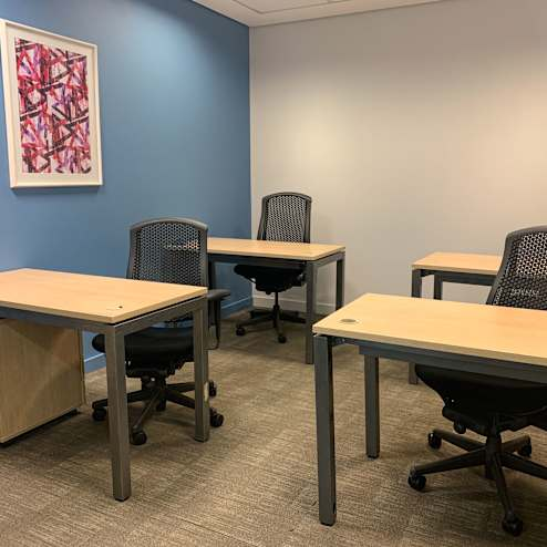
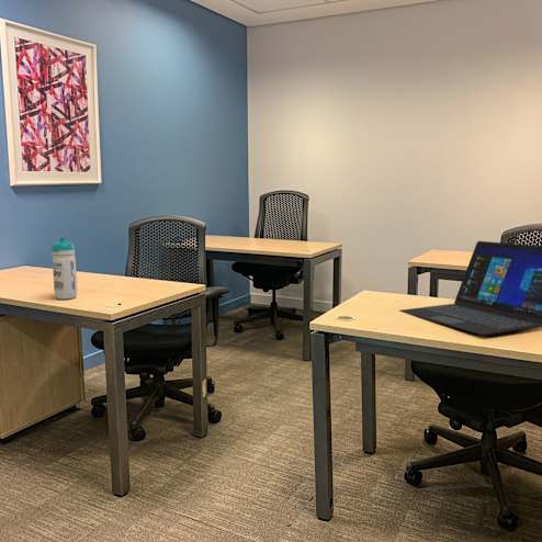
+ laptop (481, 282)
+ water bottle (64, 267)
